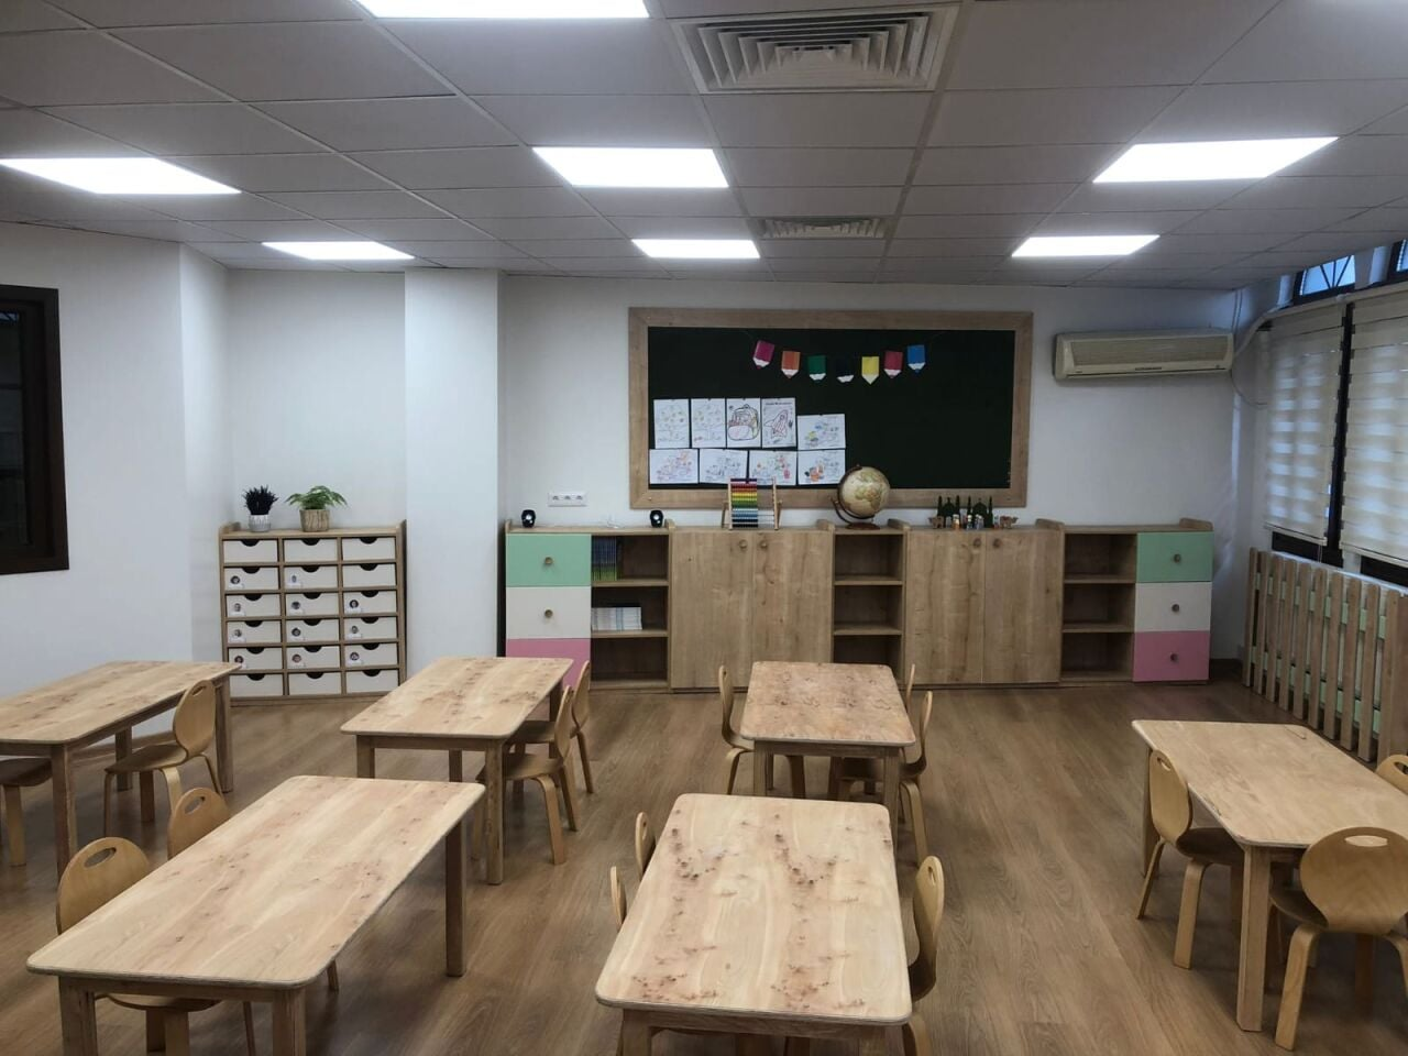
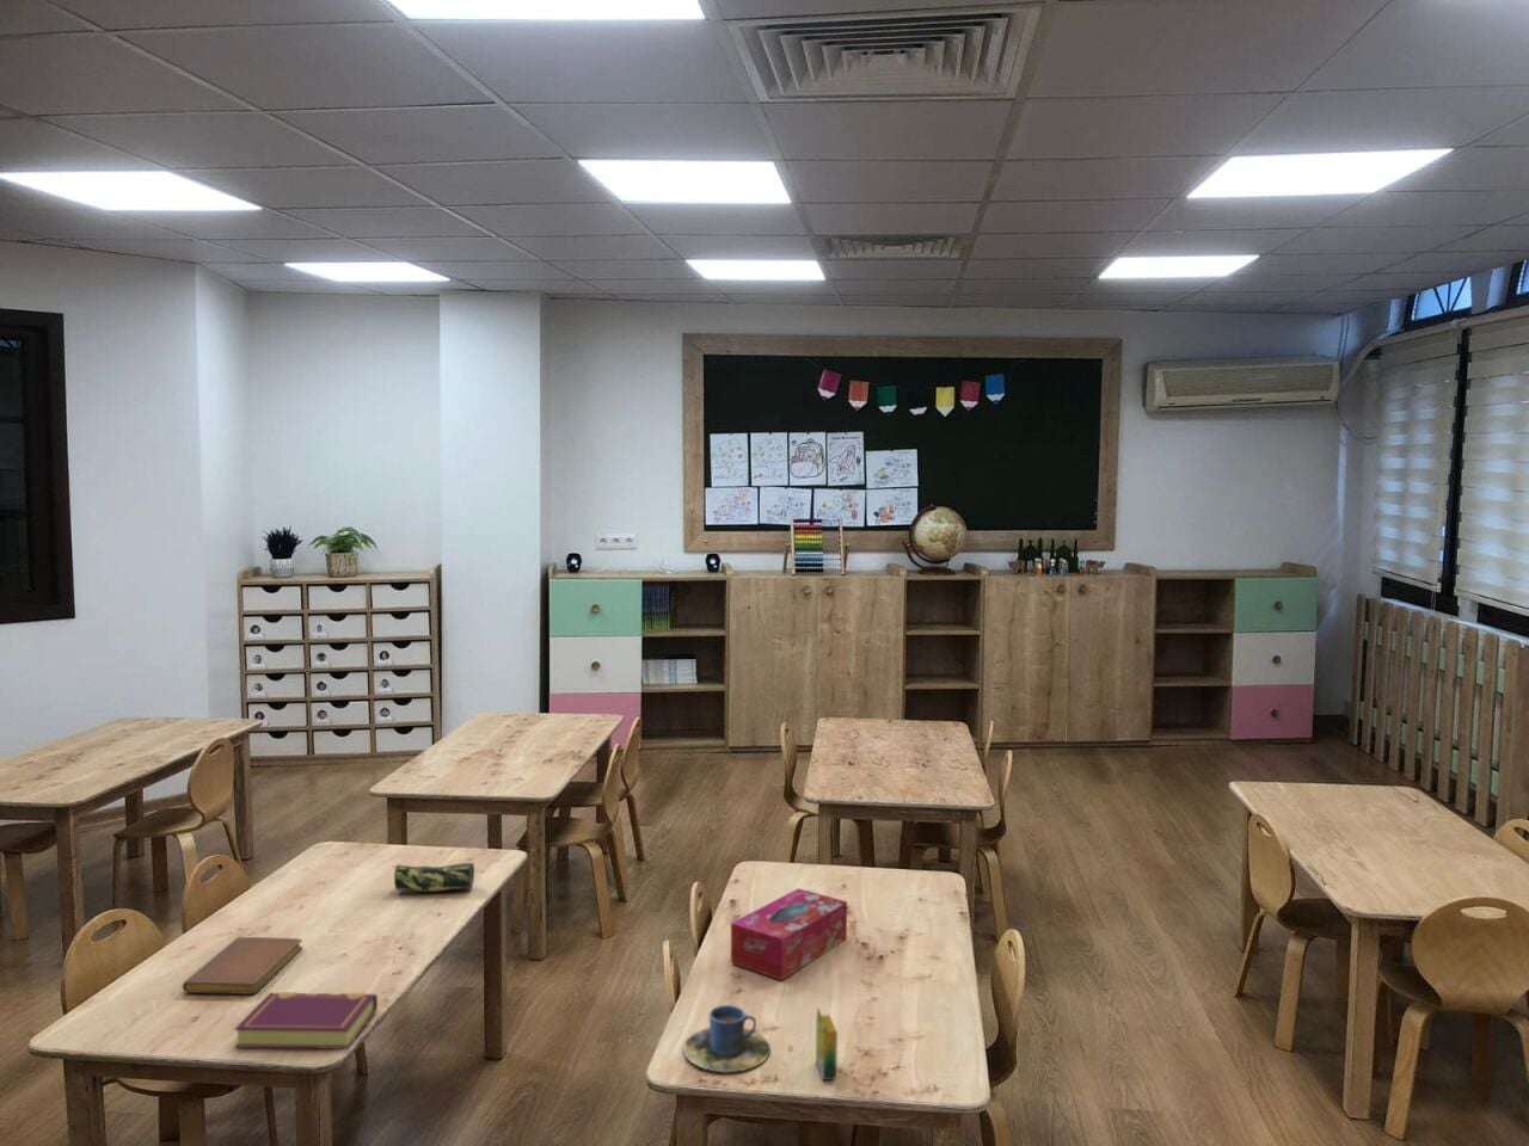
+ notebook (244, 963)
+ pencil case (432, 876)
+ tissue box (790, 932)
+ crayon box (826, 1042)
+ cup (726, 1032)
+ book (307, 1018)
